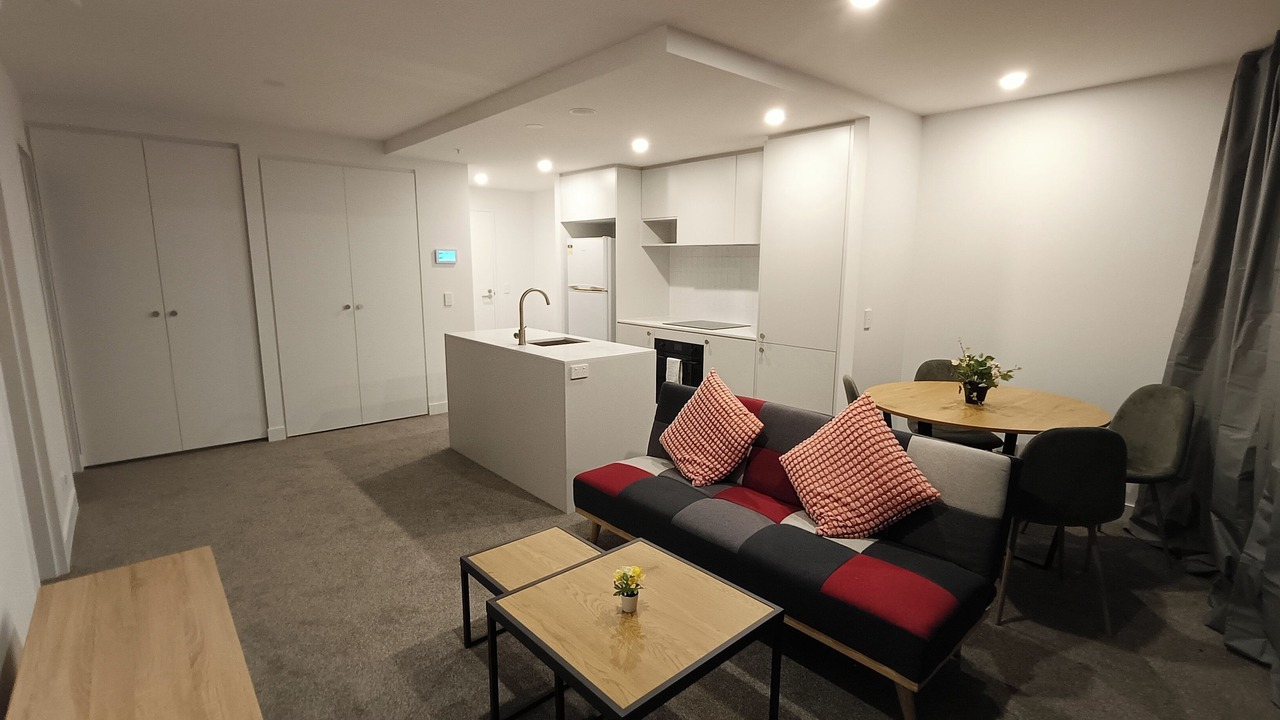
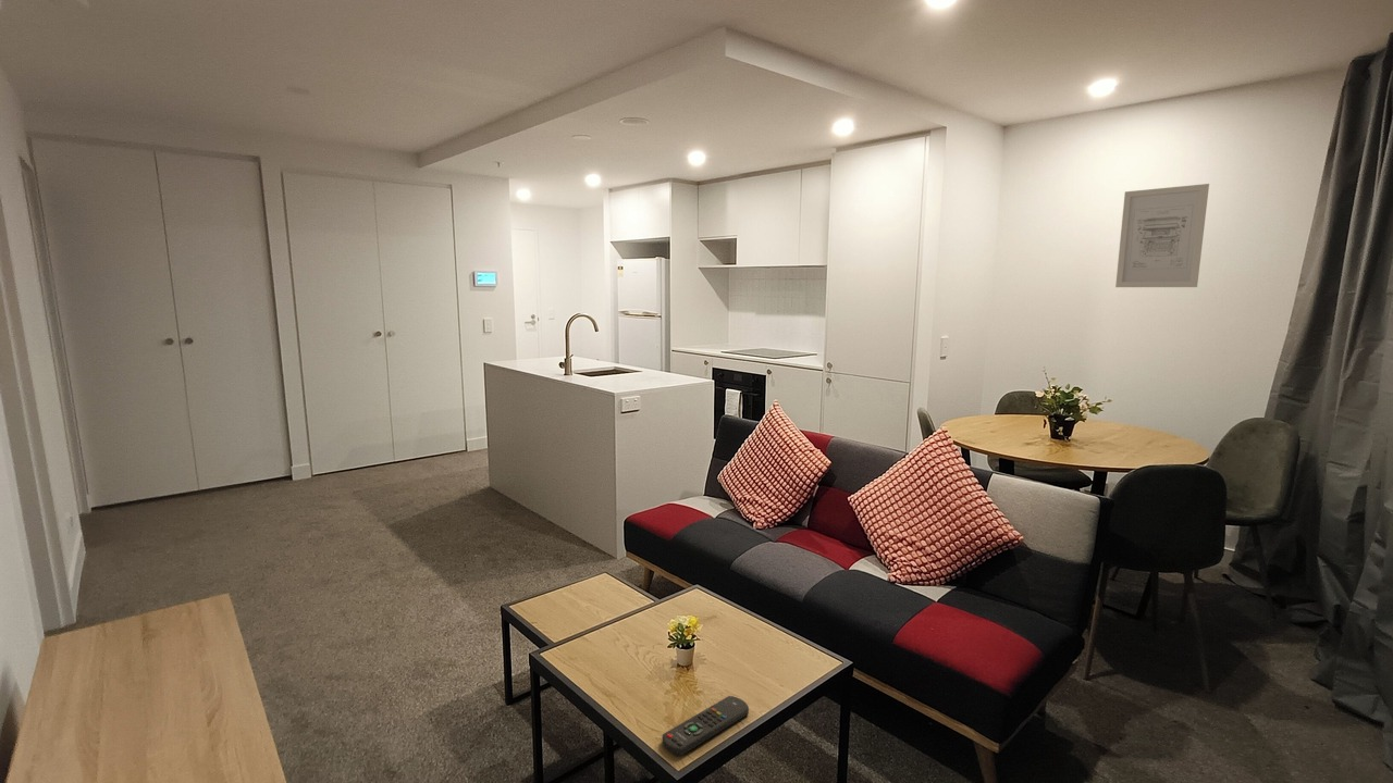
+ remote control (706, 723)
+ wall art (1160, 238)
